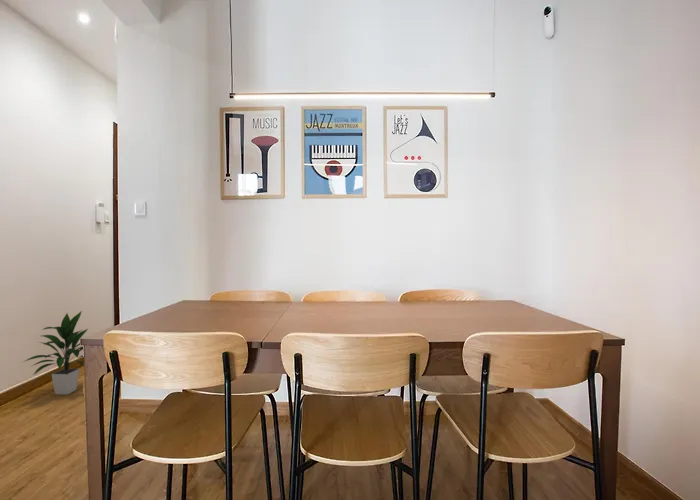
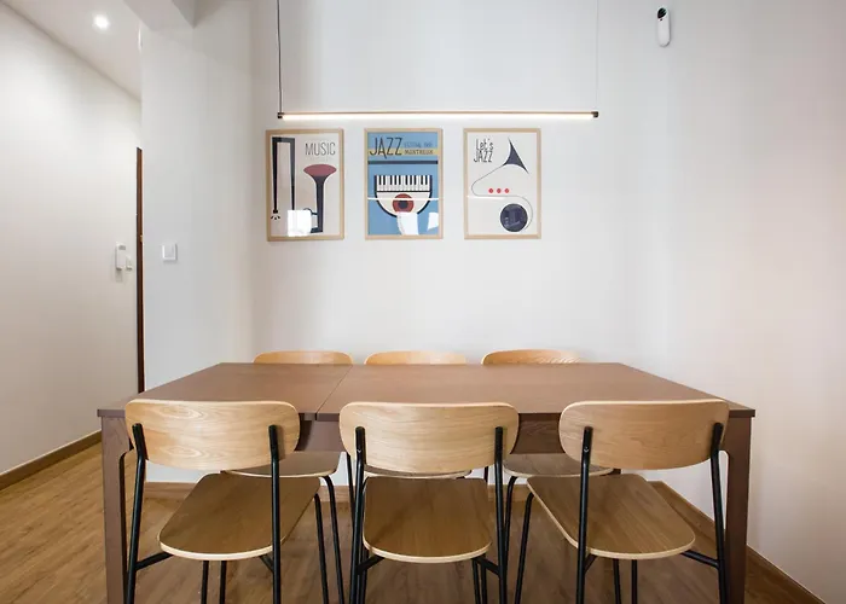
- indoor plant (66, 353)
